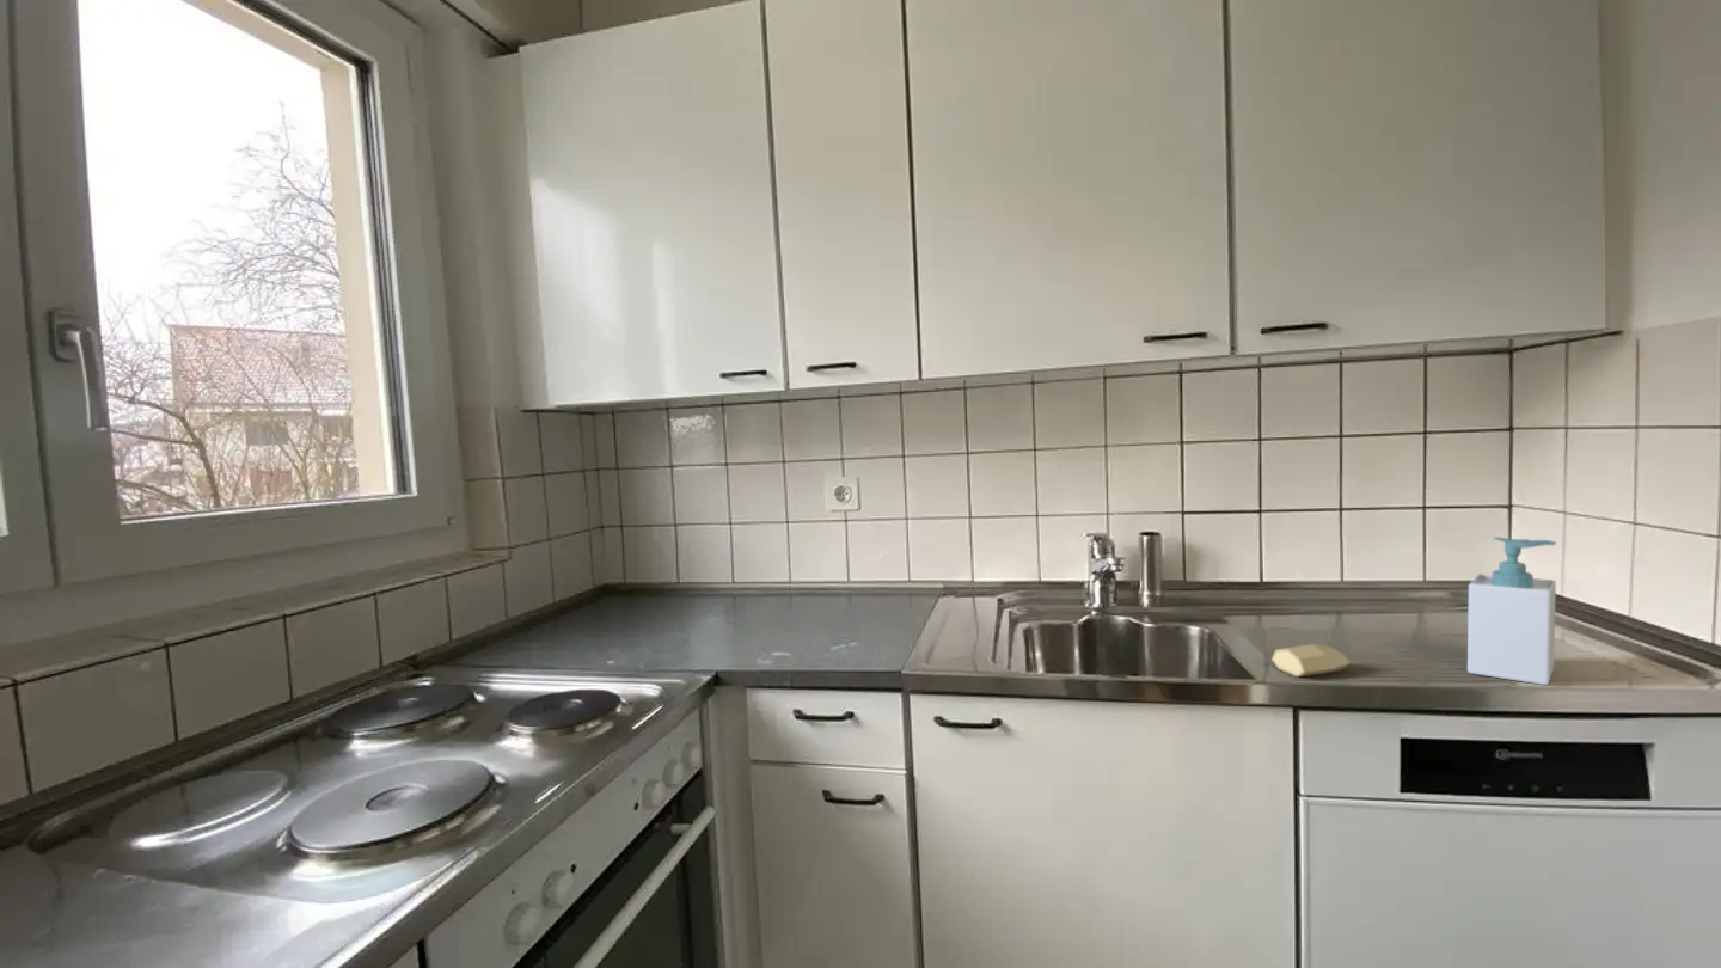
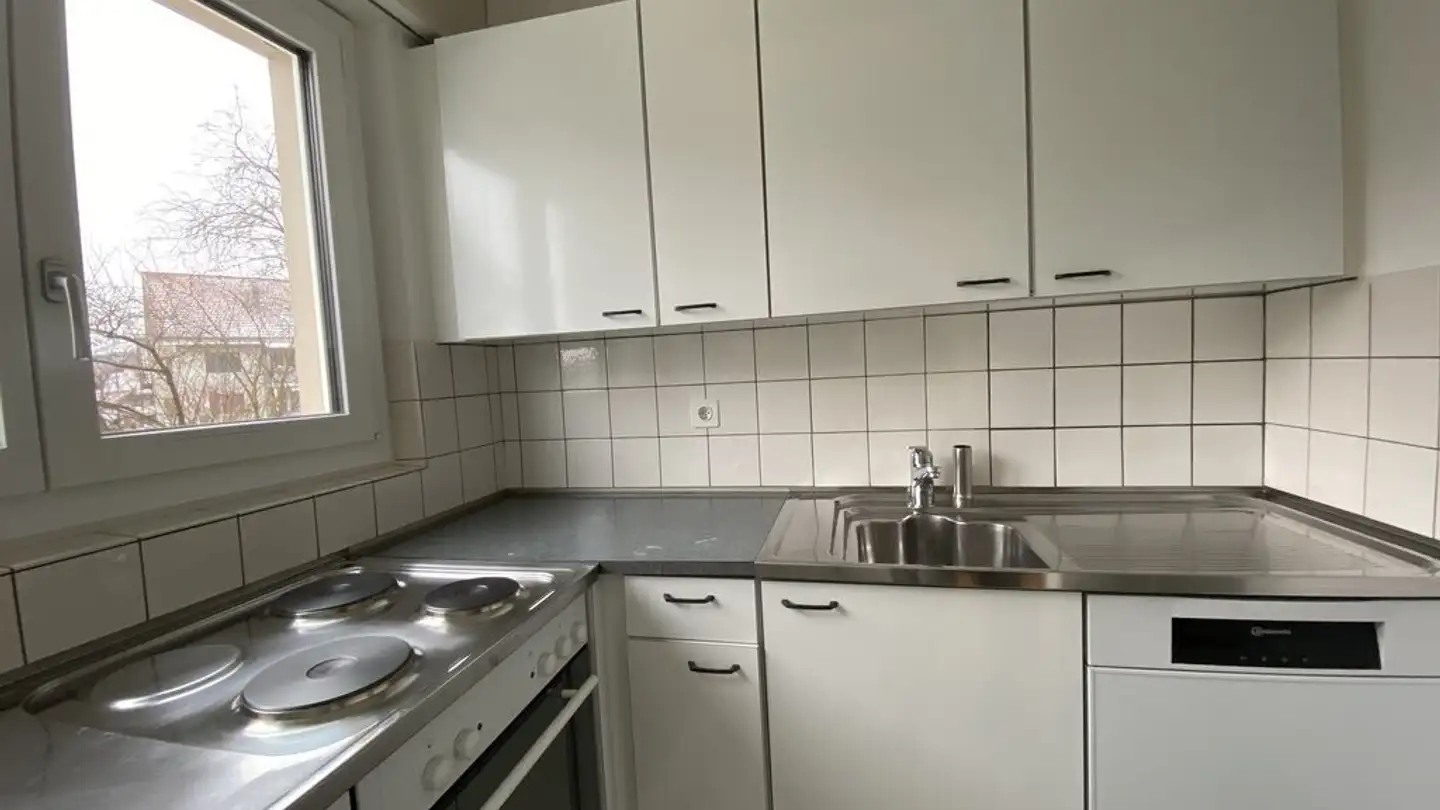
- soap bar (1313, 656)
- soap bottle (1512, 605)
